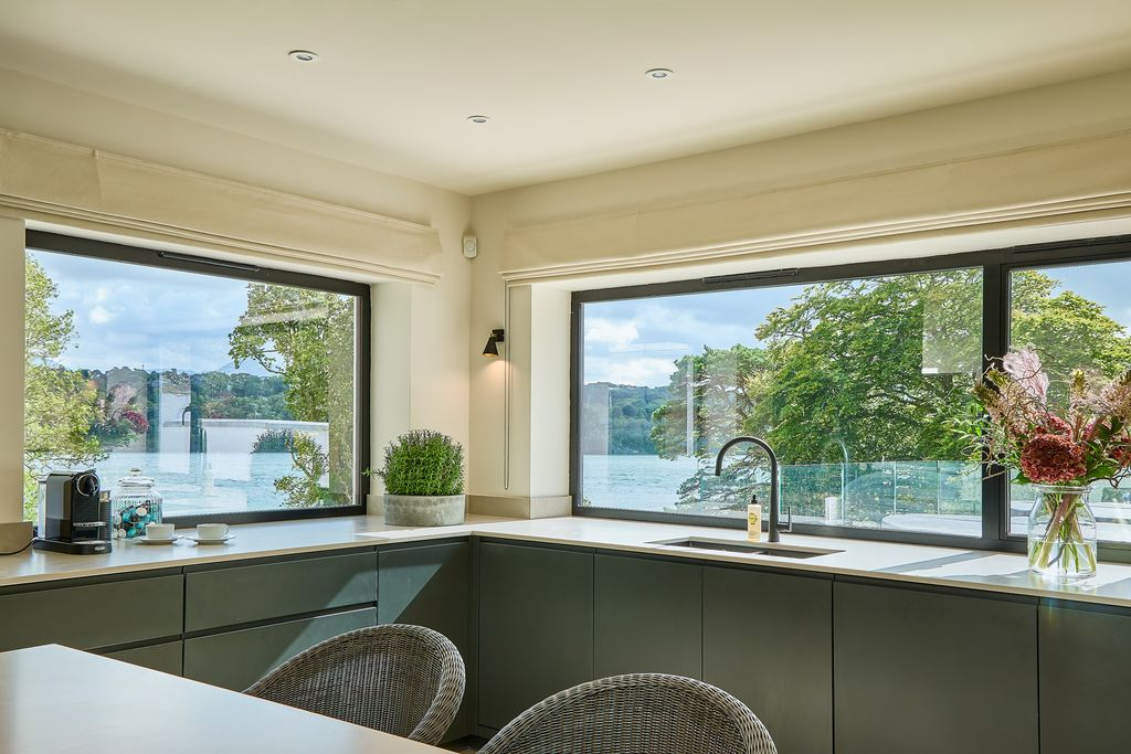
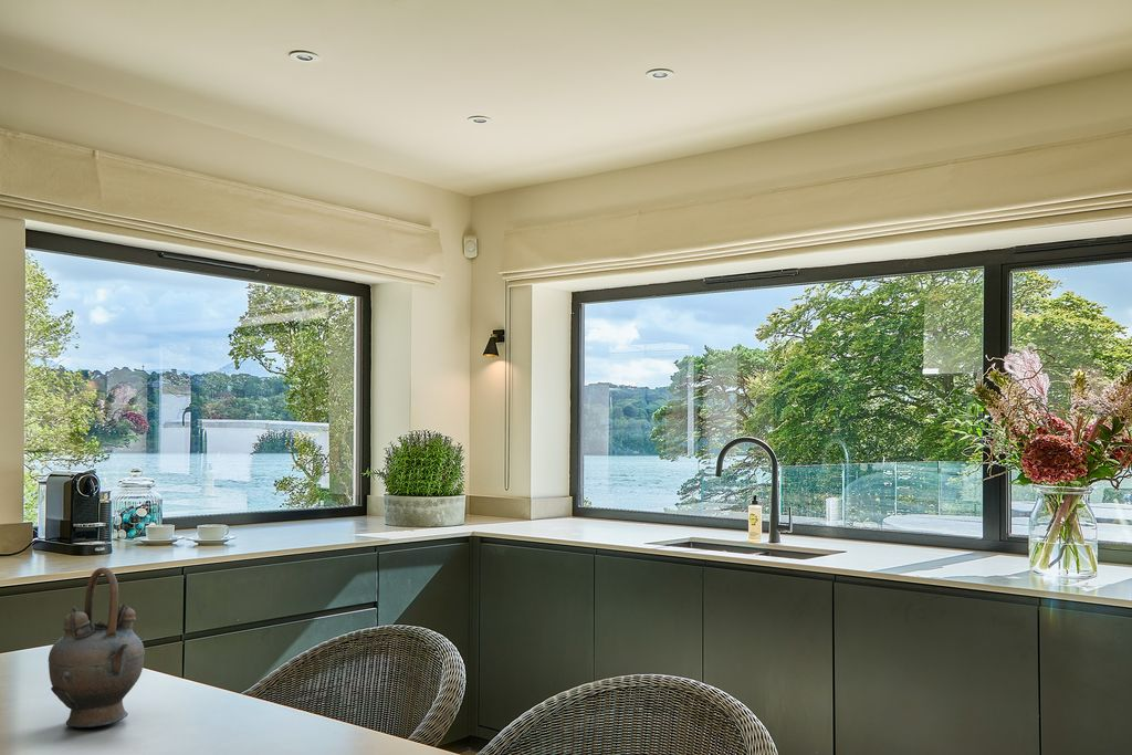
+ teapot (101, 646)
